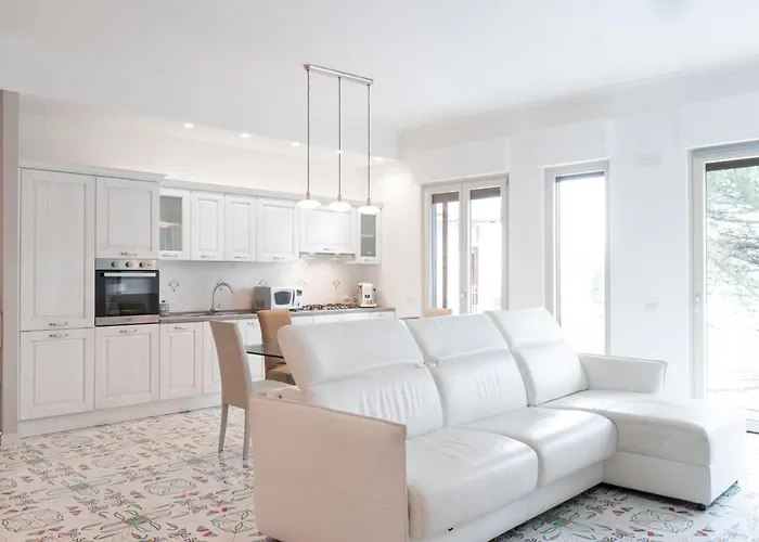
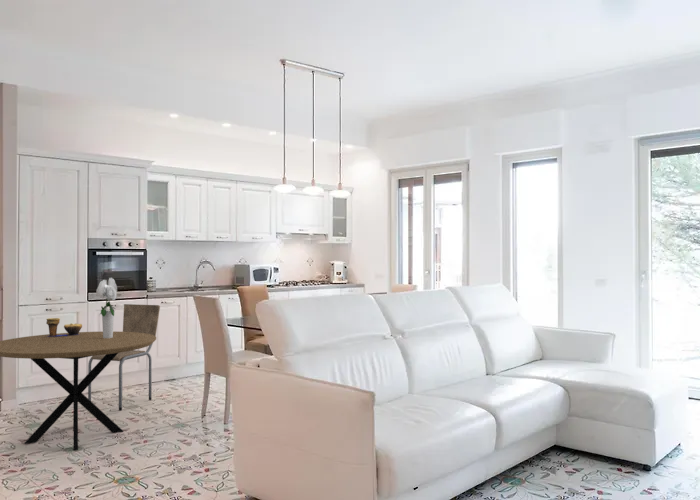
+ bouquet (106, 307)
+ decorative bowl (64, 326)
+ dining chair (124, 354)
+ dining table (75, 388)
